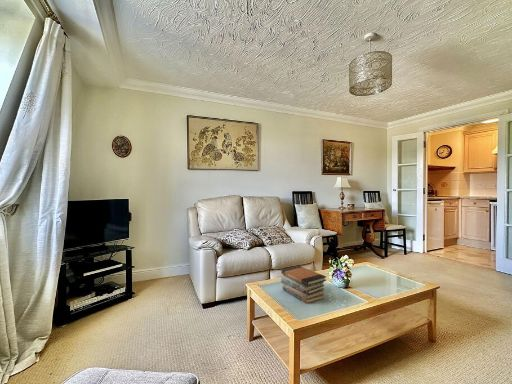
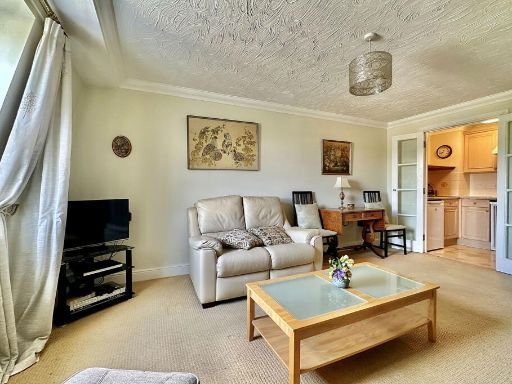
- book stack (302, 283)
